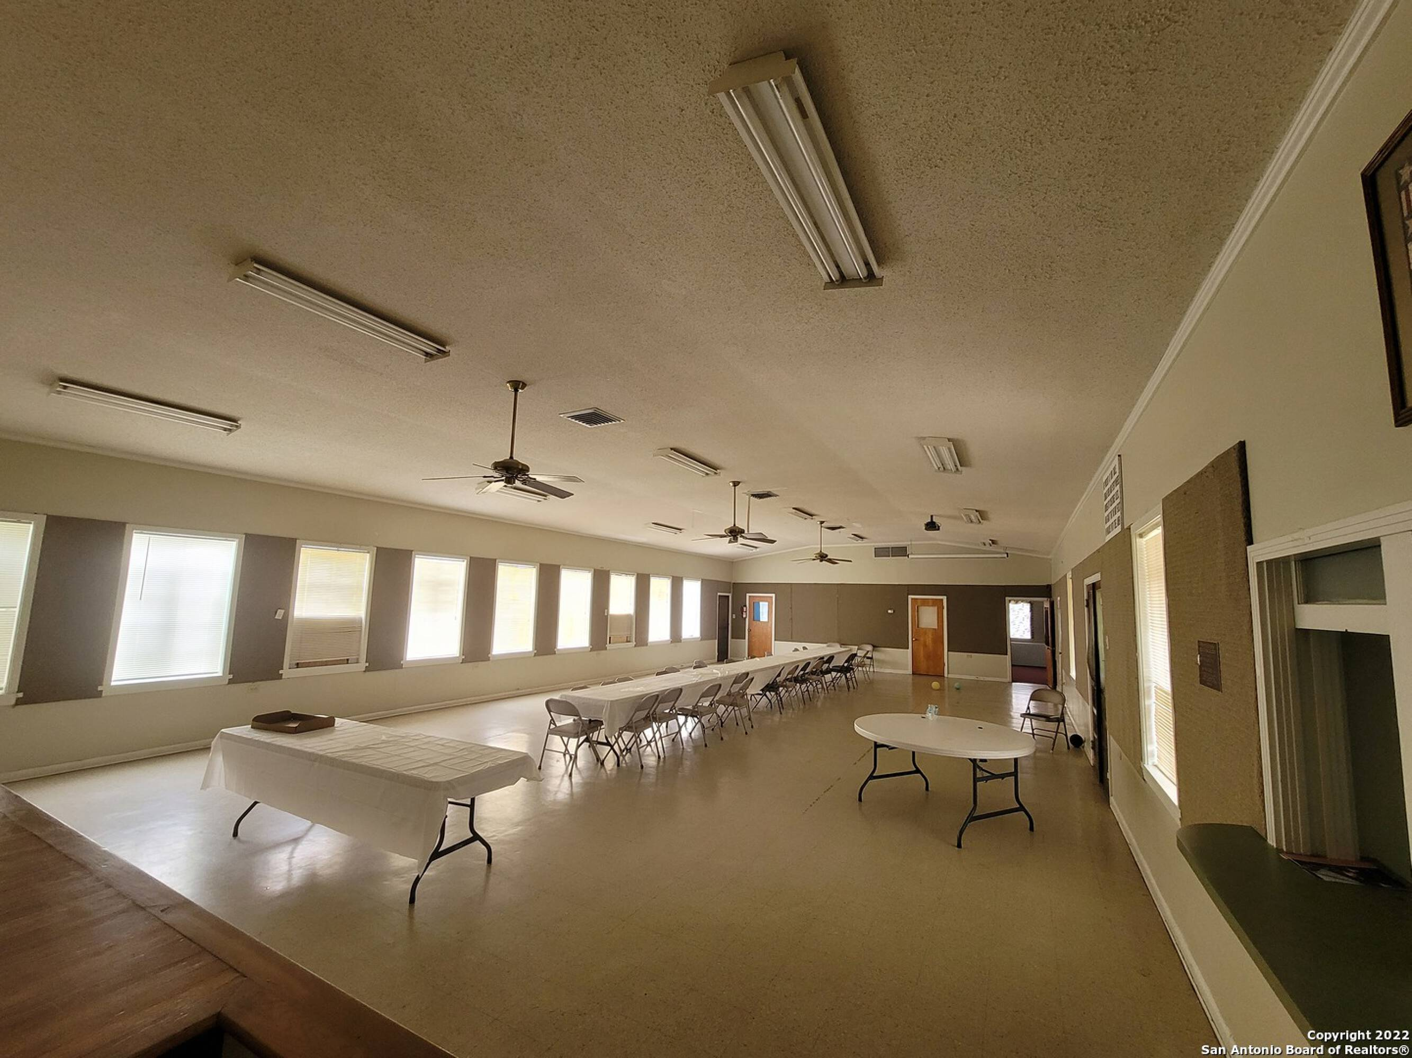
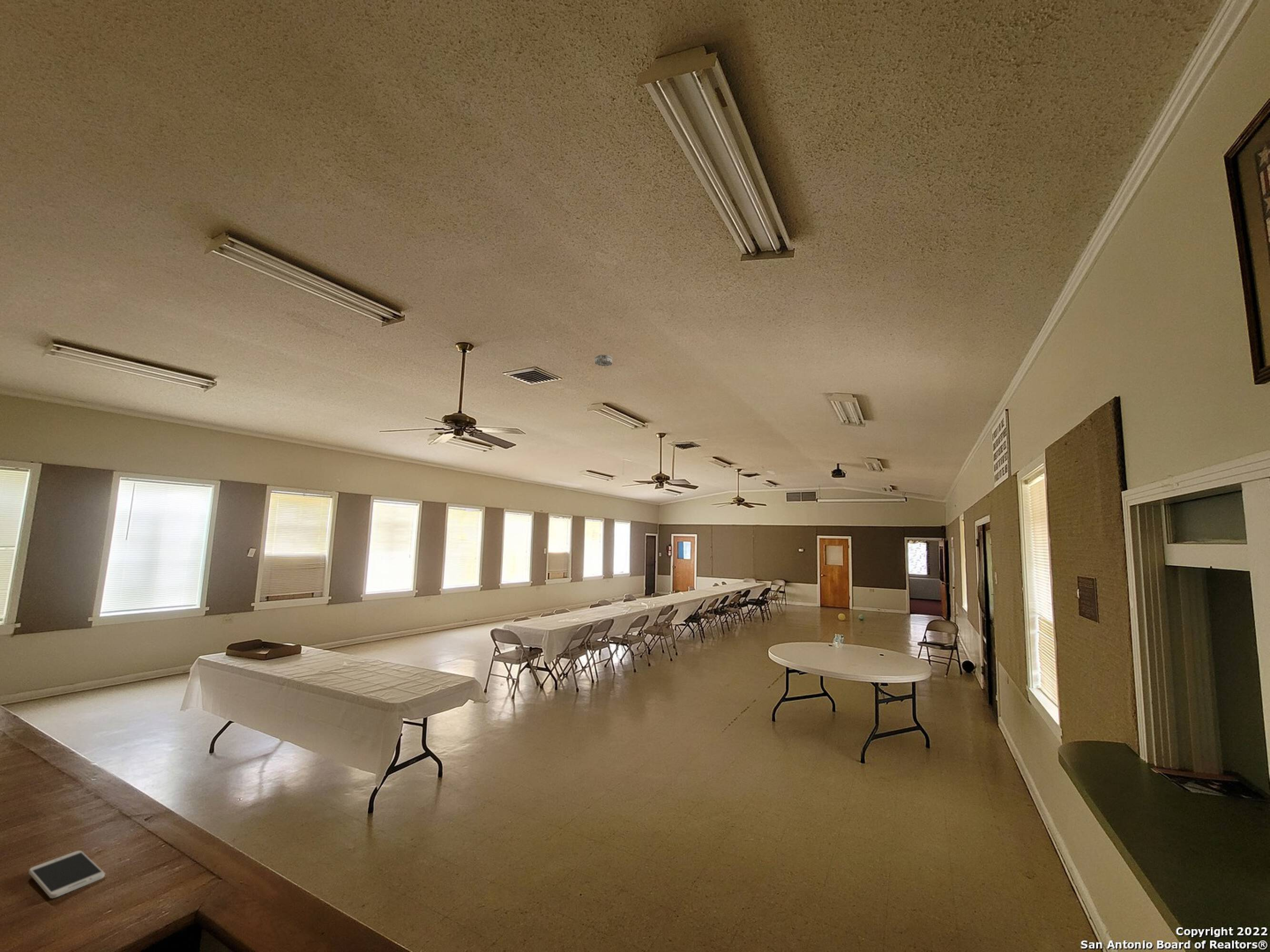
+ smoke detector (603, 360)
+ smartphone (67, 873)
